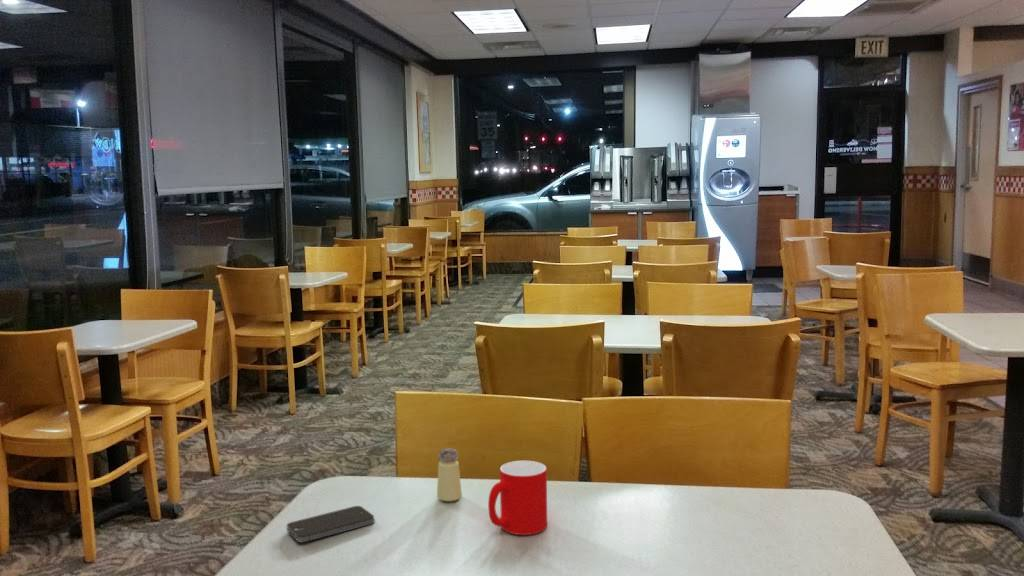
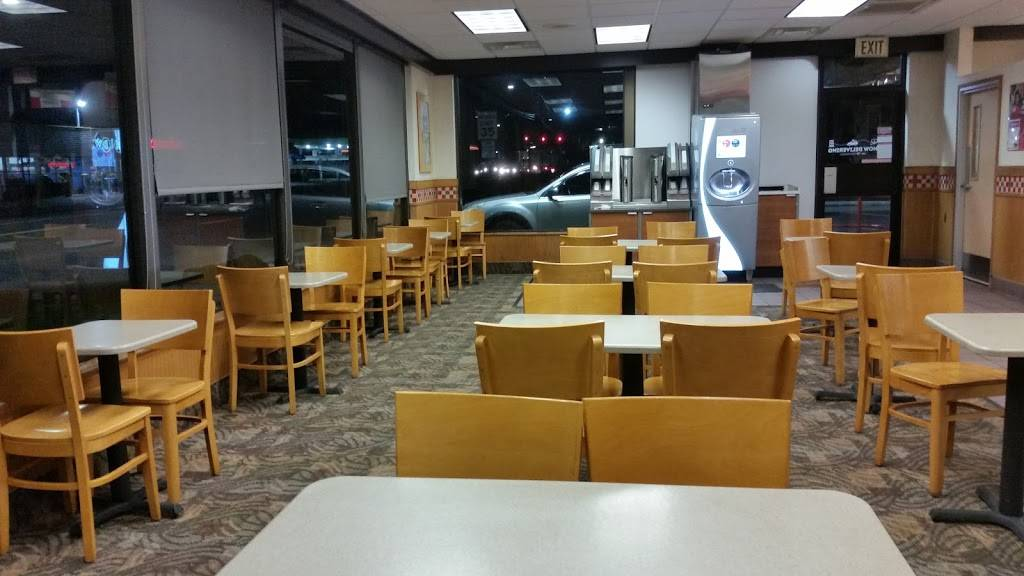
- cup (516, 499)
- saltshaker (448, 473)
- smartphone (331, 523)
